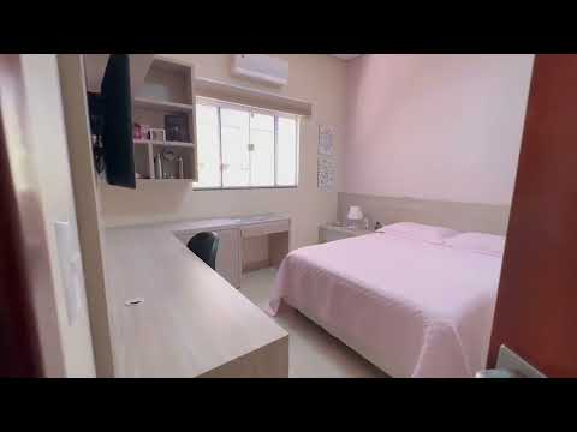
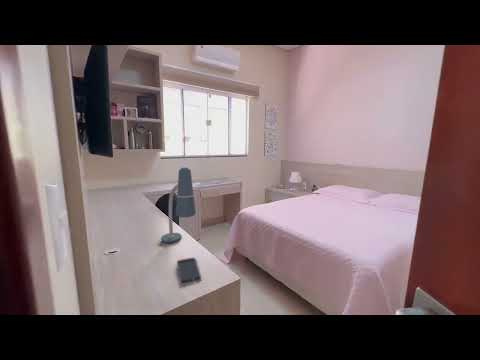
+ desk lamp (177, 205)
+ smartphone (188, 269)
